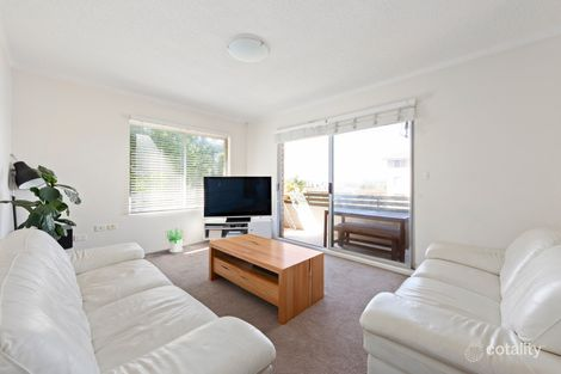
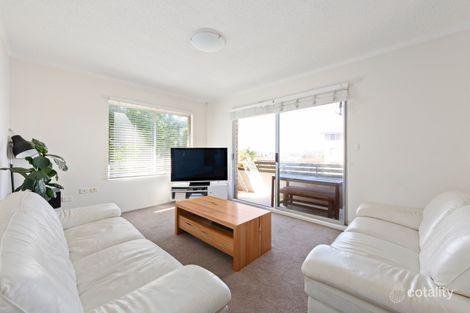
- potted plant (174, 239)
